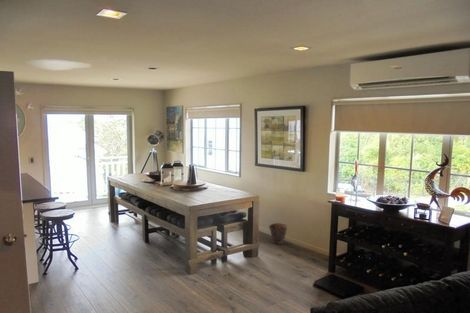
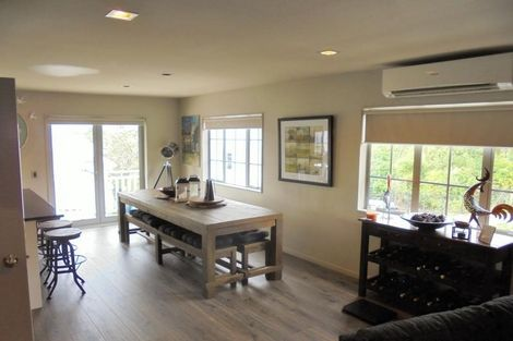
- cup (278, 234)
